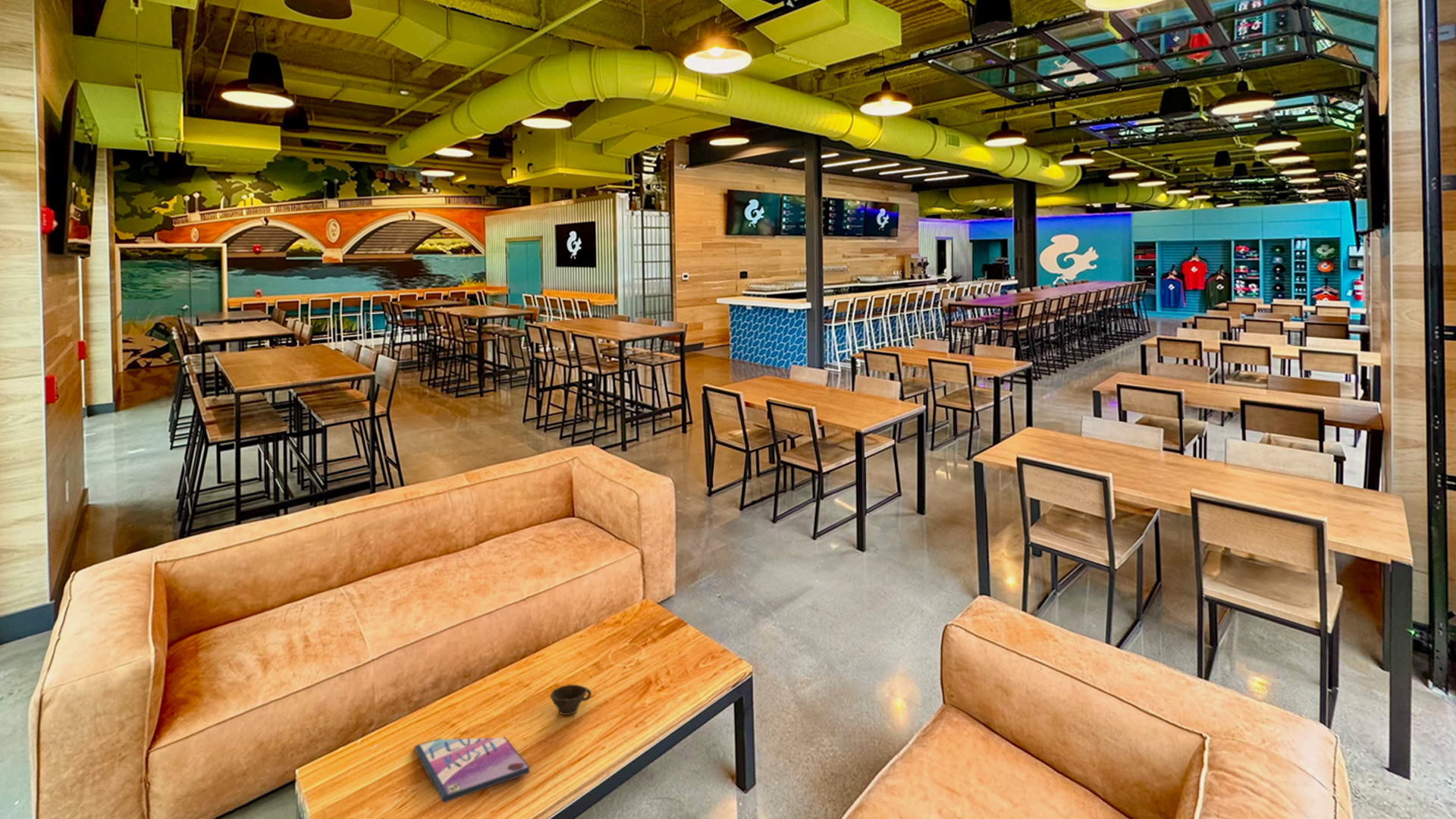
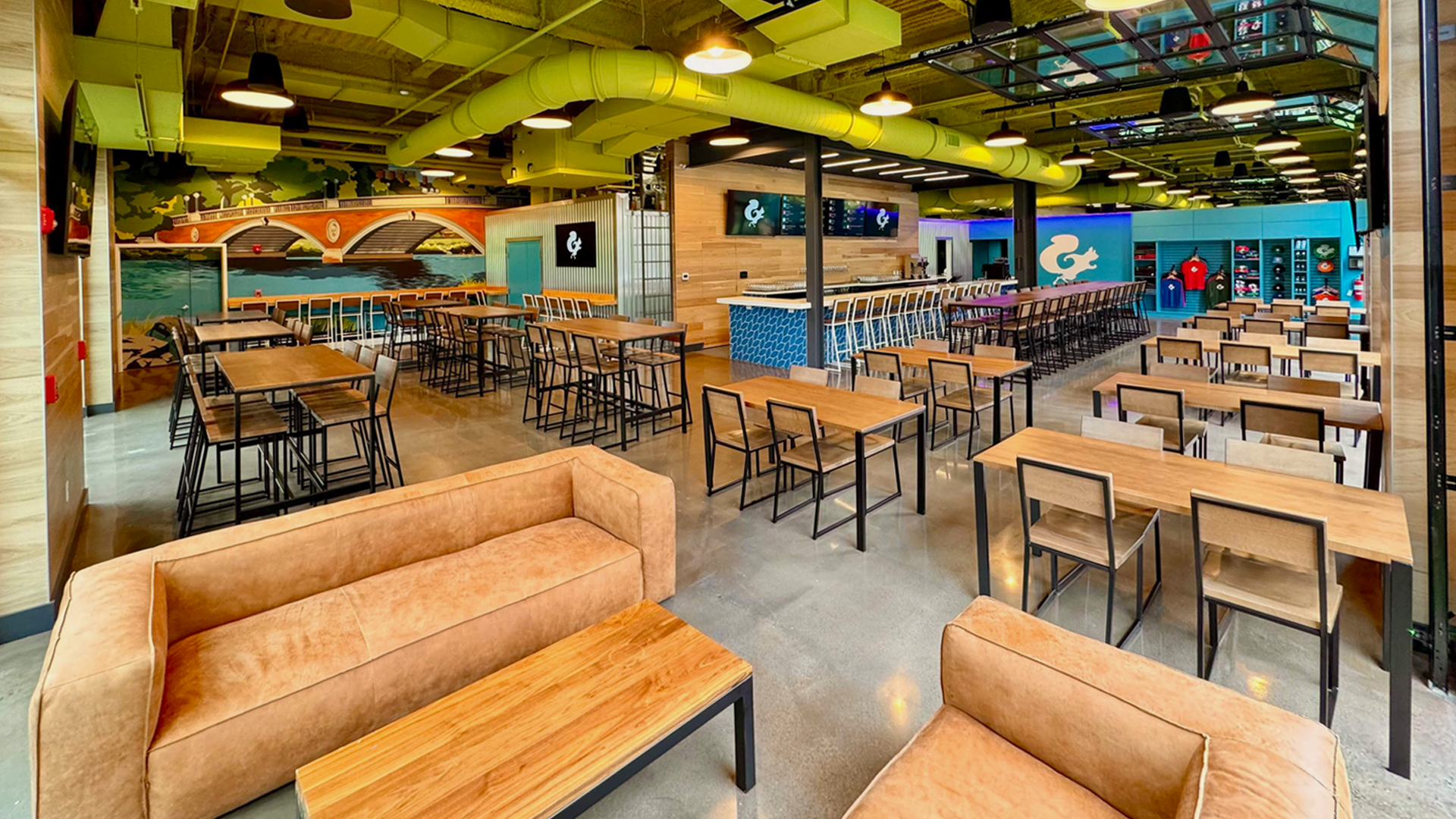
- cup (571, 701)
- video game case (470, 758)
